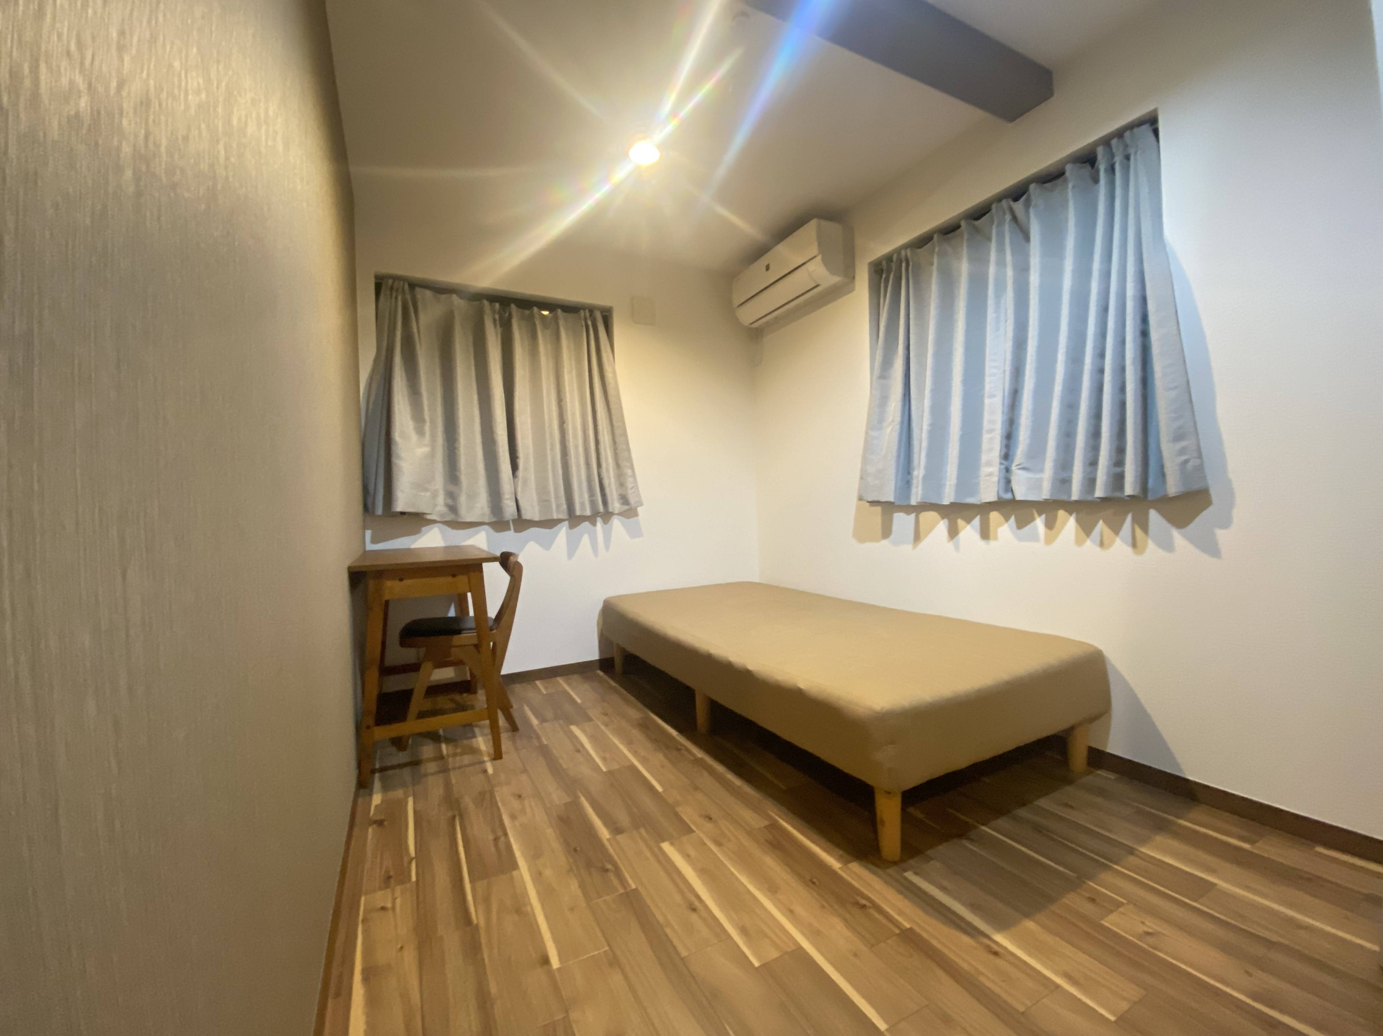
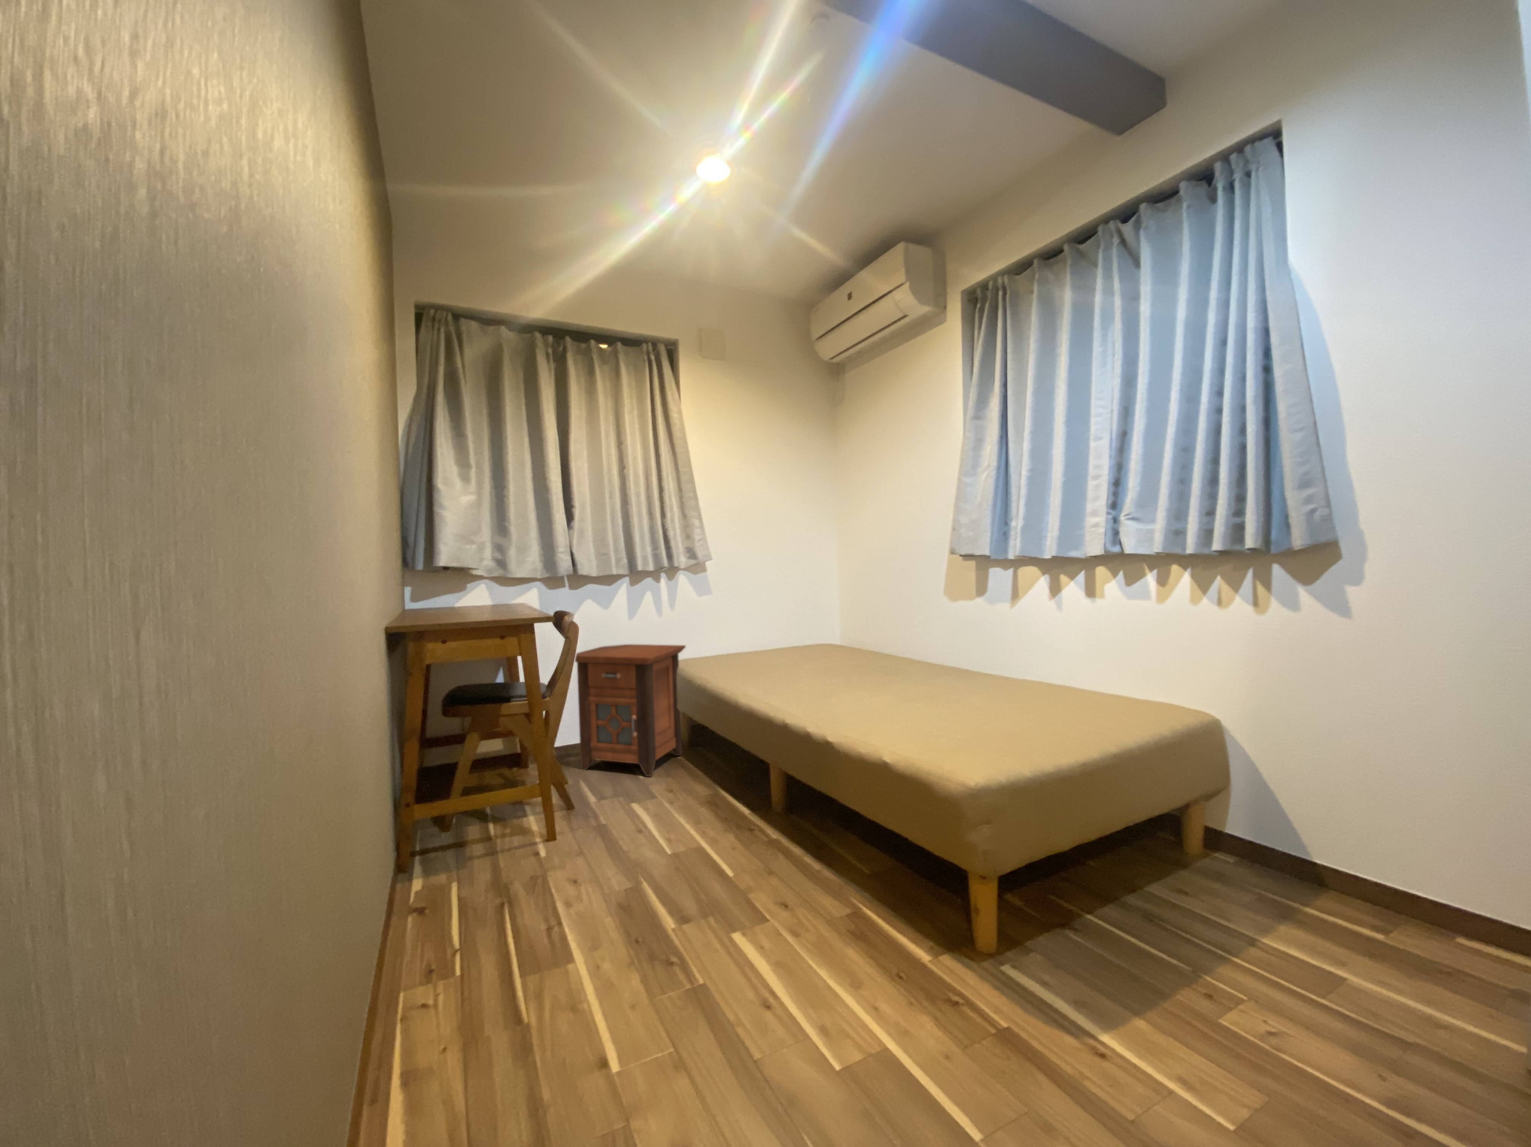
+ nightstand (630, 706)
